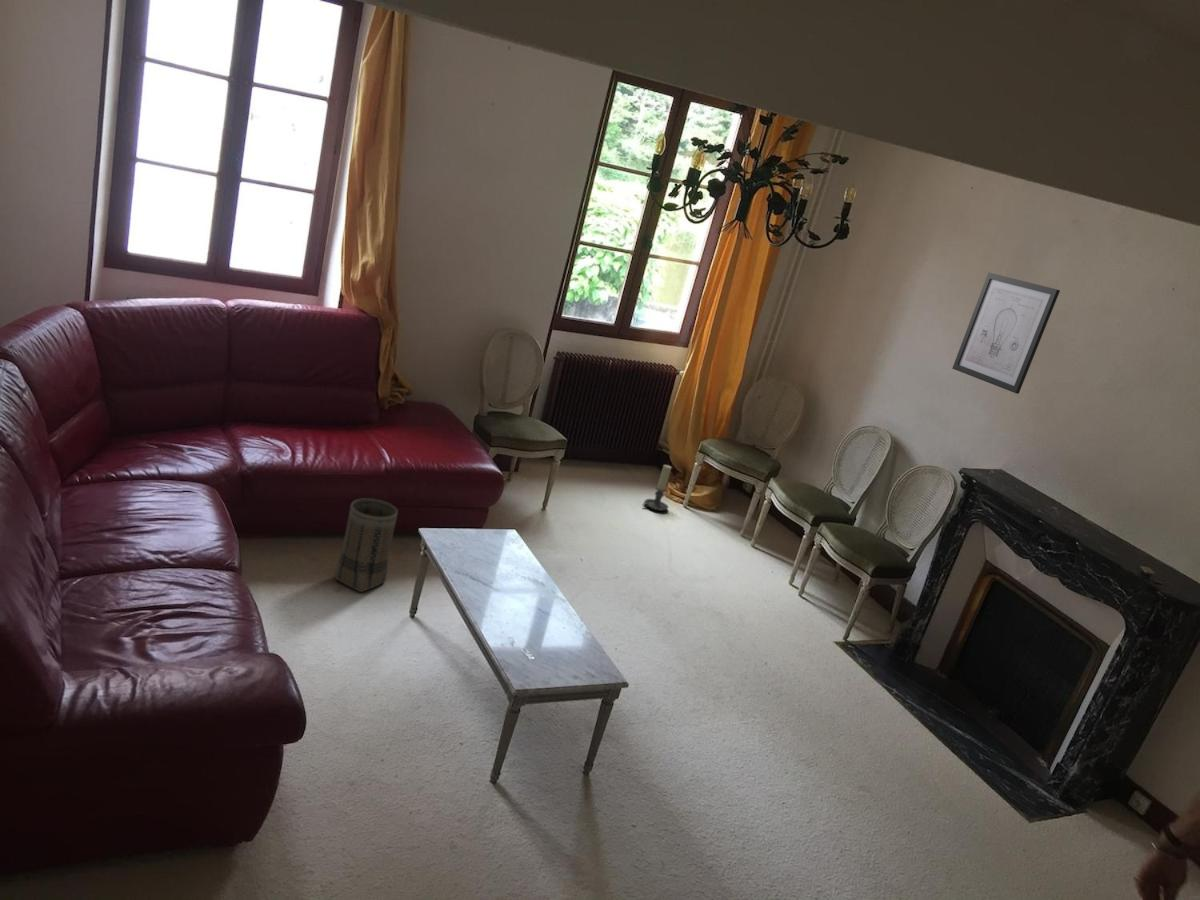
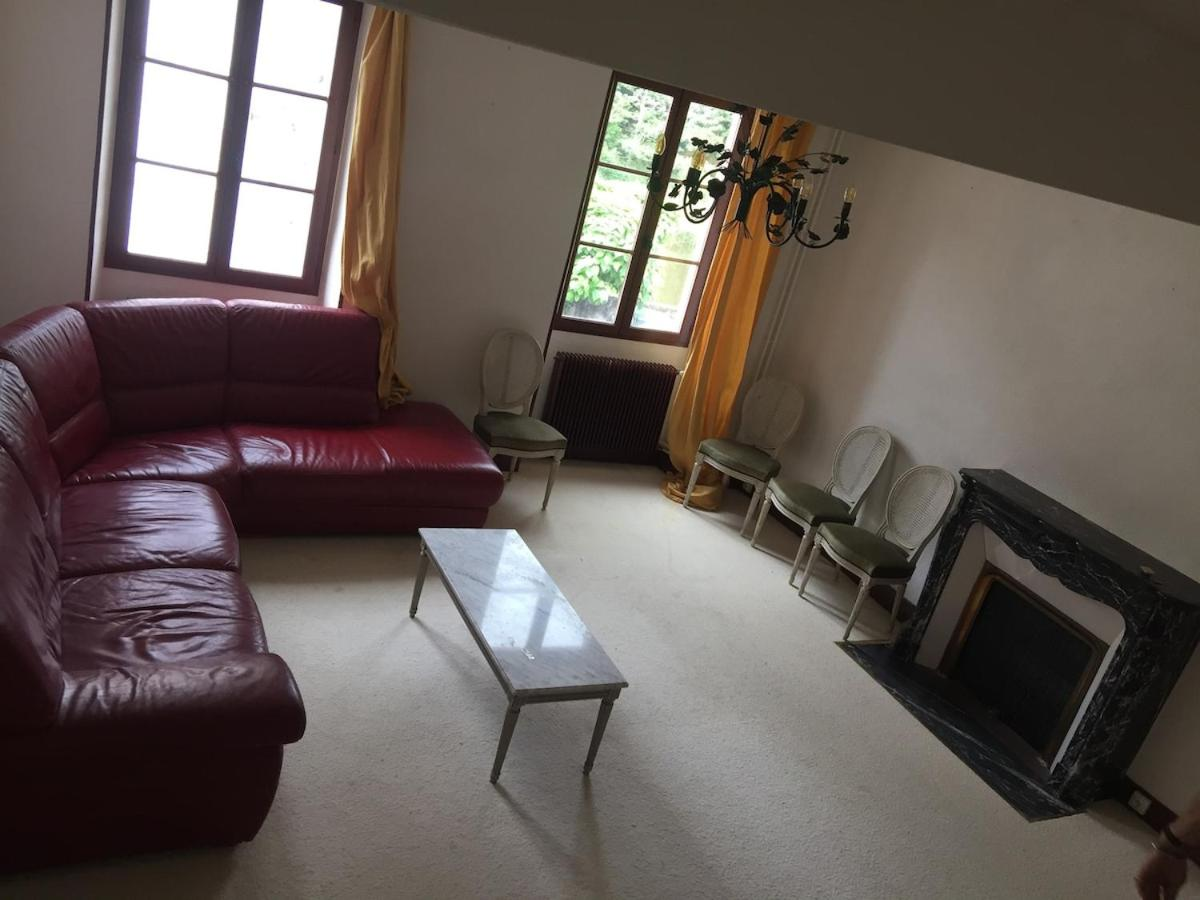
- candle holder (659, 486)
- basket (367, 544)
- wall art (1003, 331)
